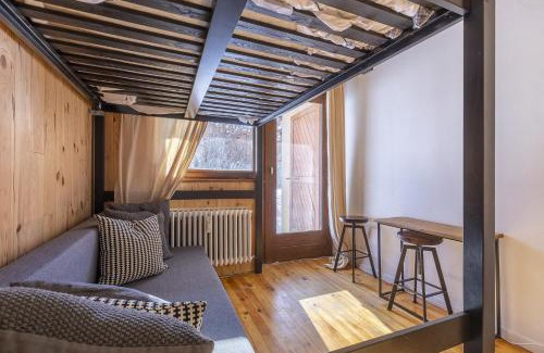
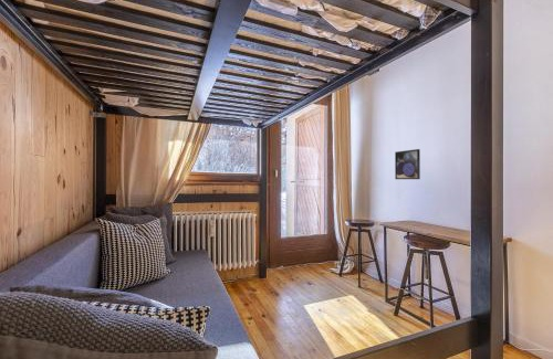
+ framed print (406, 165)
